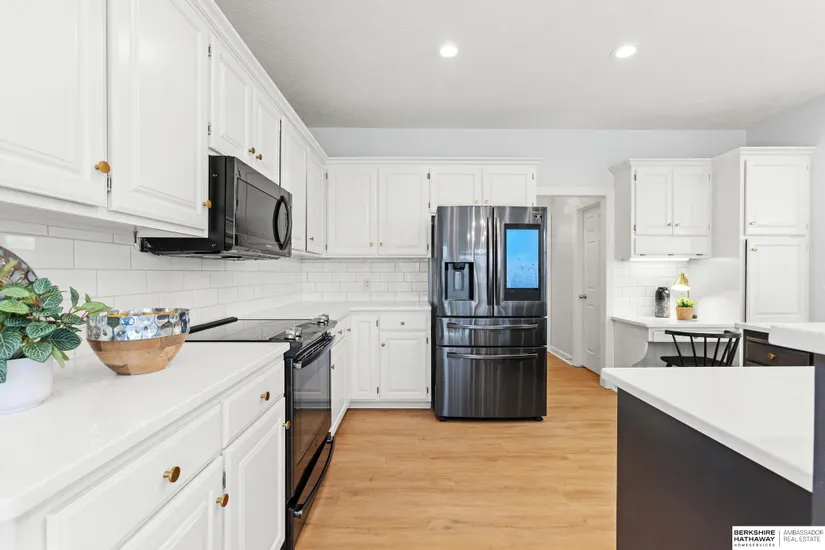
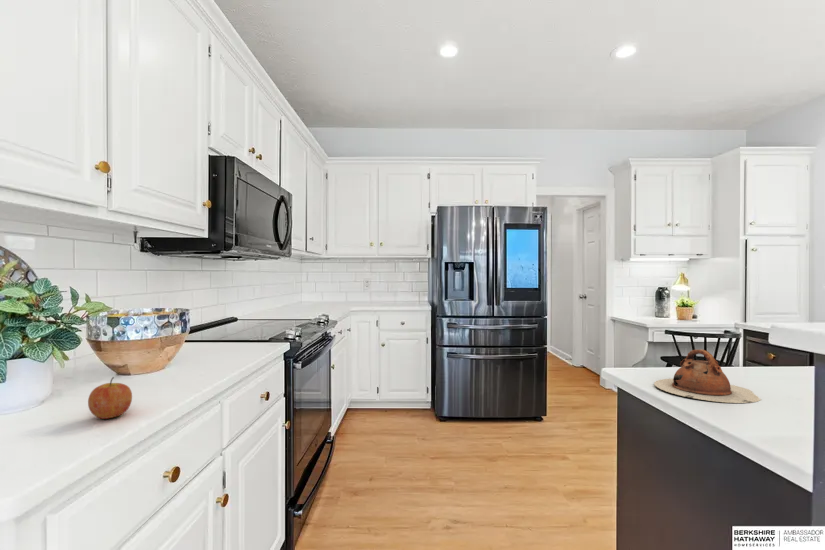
+ apple (110, 396)
+ teapot (705, 369)
